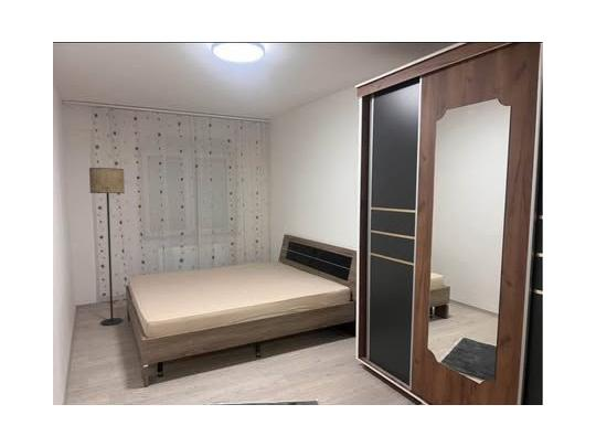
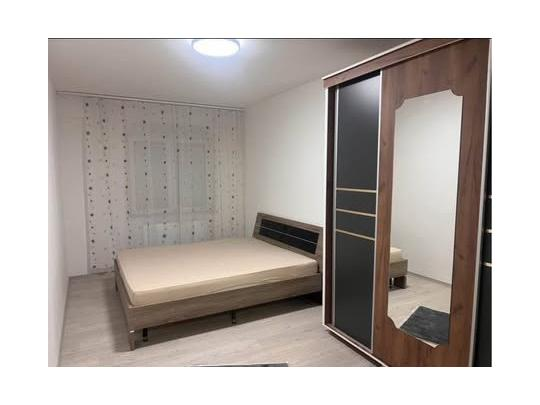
- floor lamp (109, 246)
